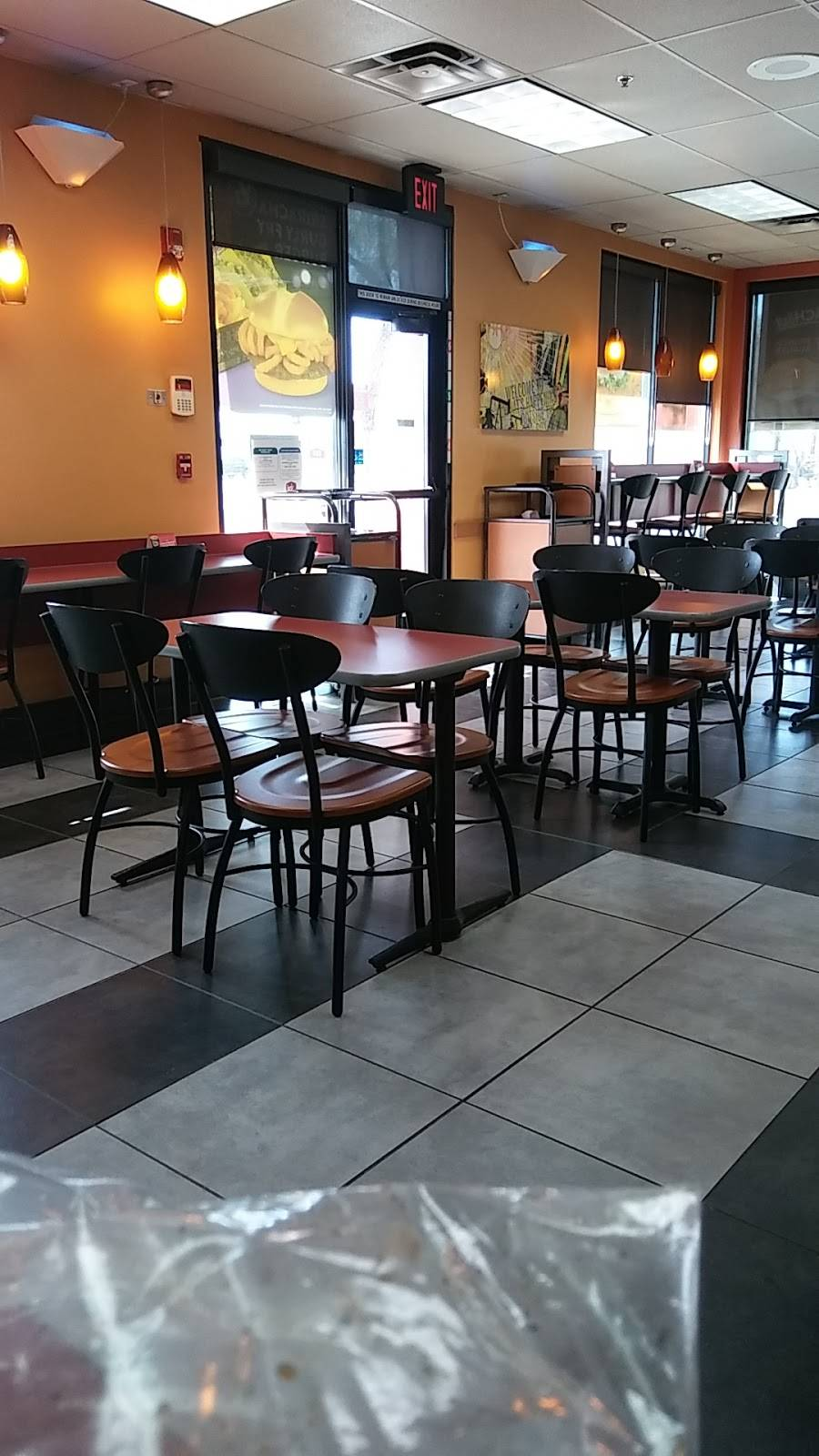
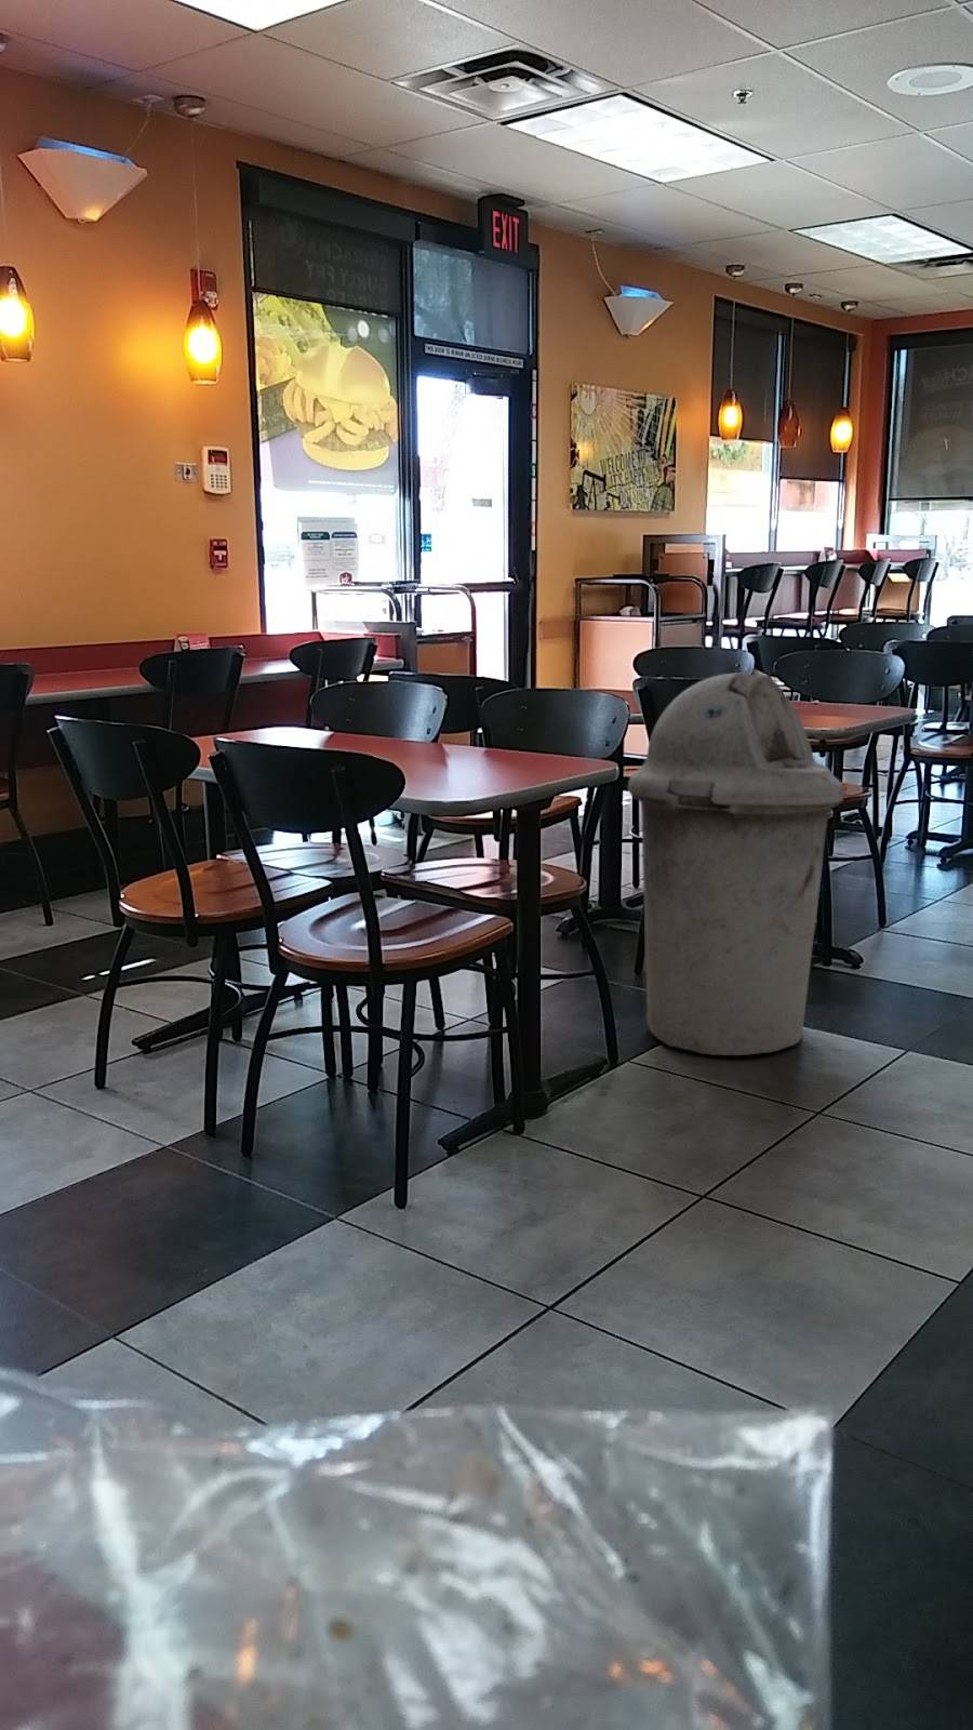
+ trash can (732, 855)
